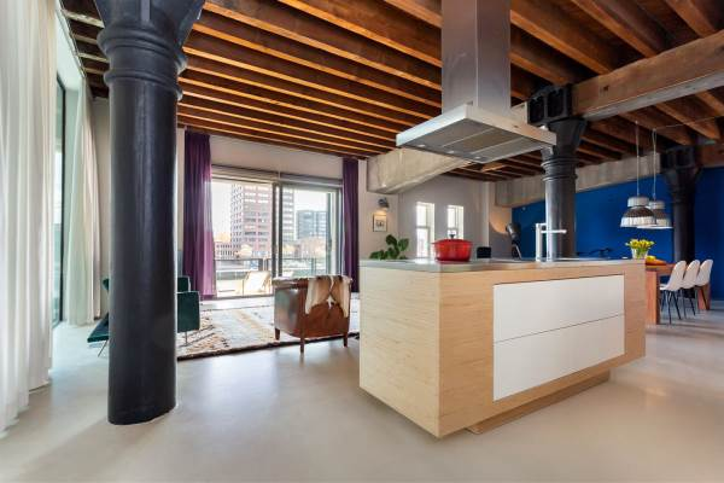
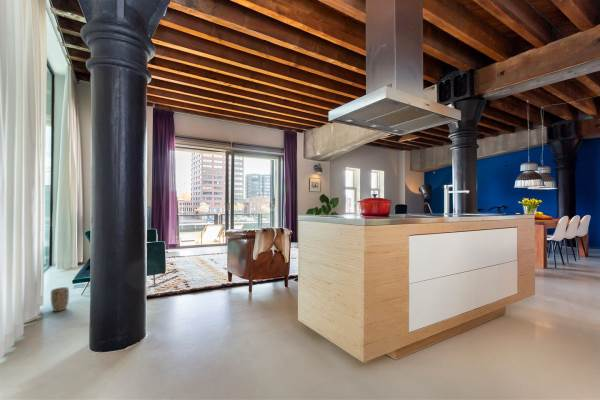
+ plant pot (59, 299)
